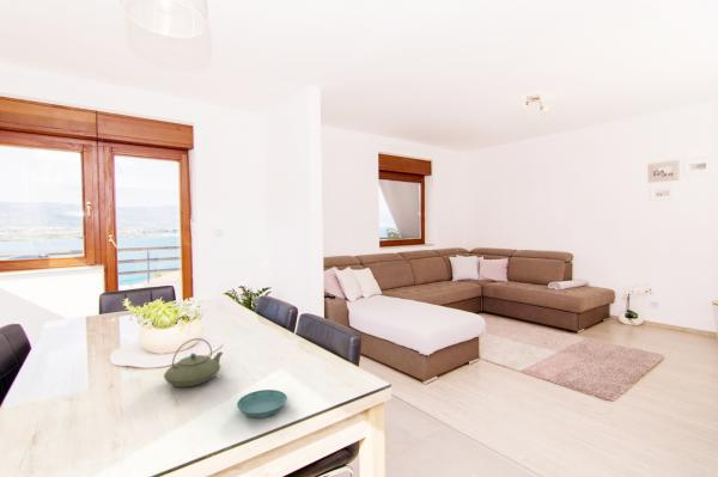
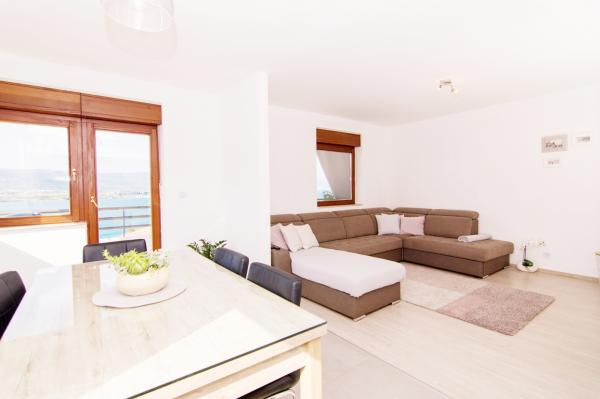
- saucer (262, 404)
- teapot (196, 357)
